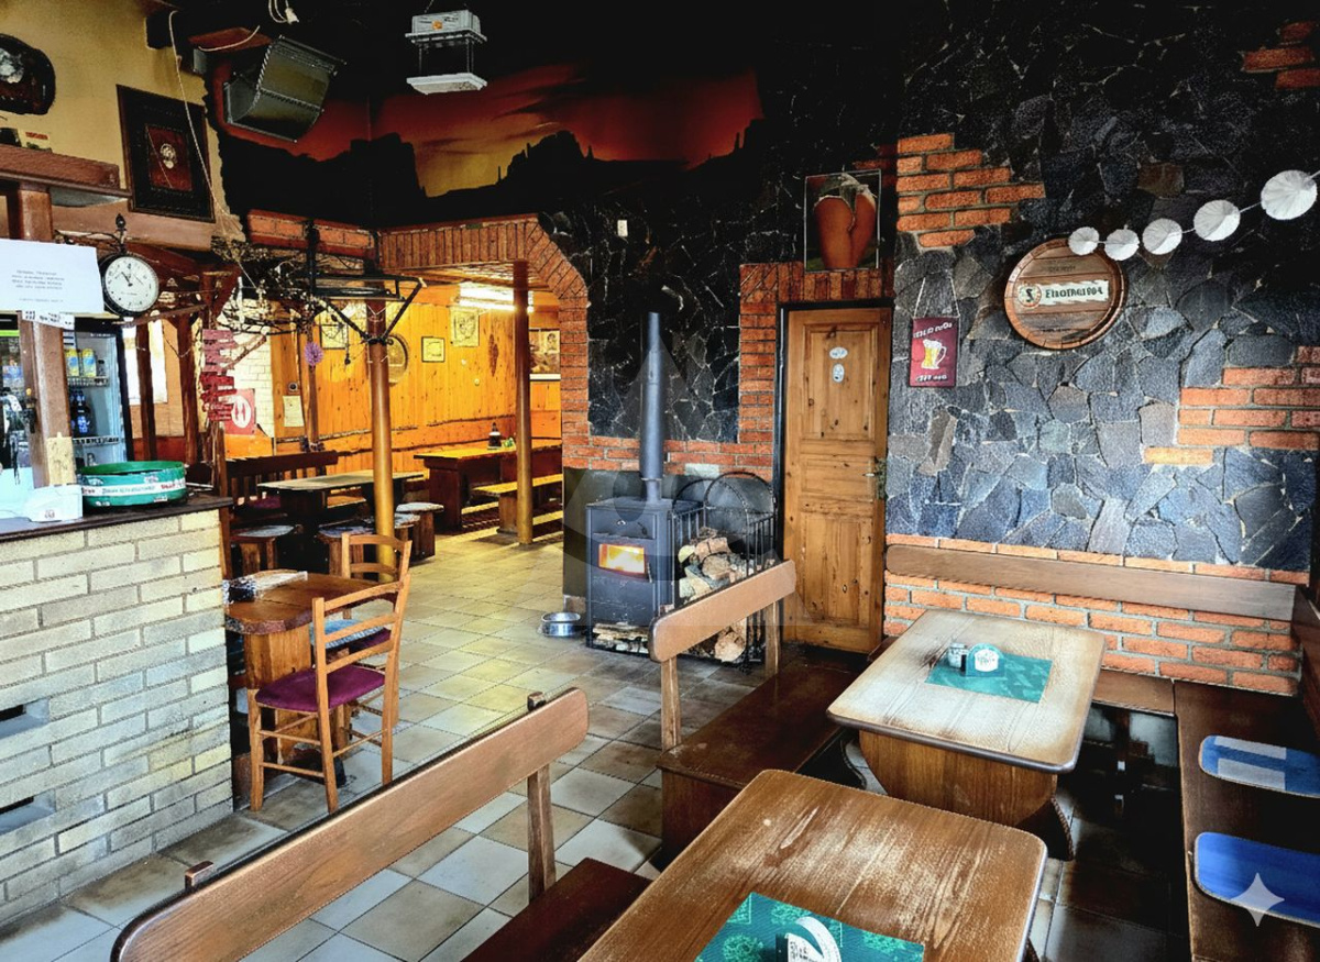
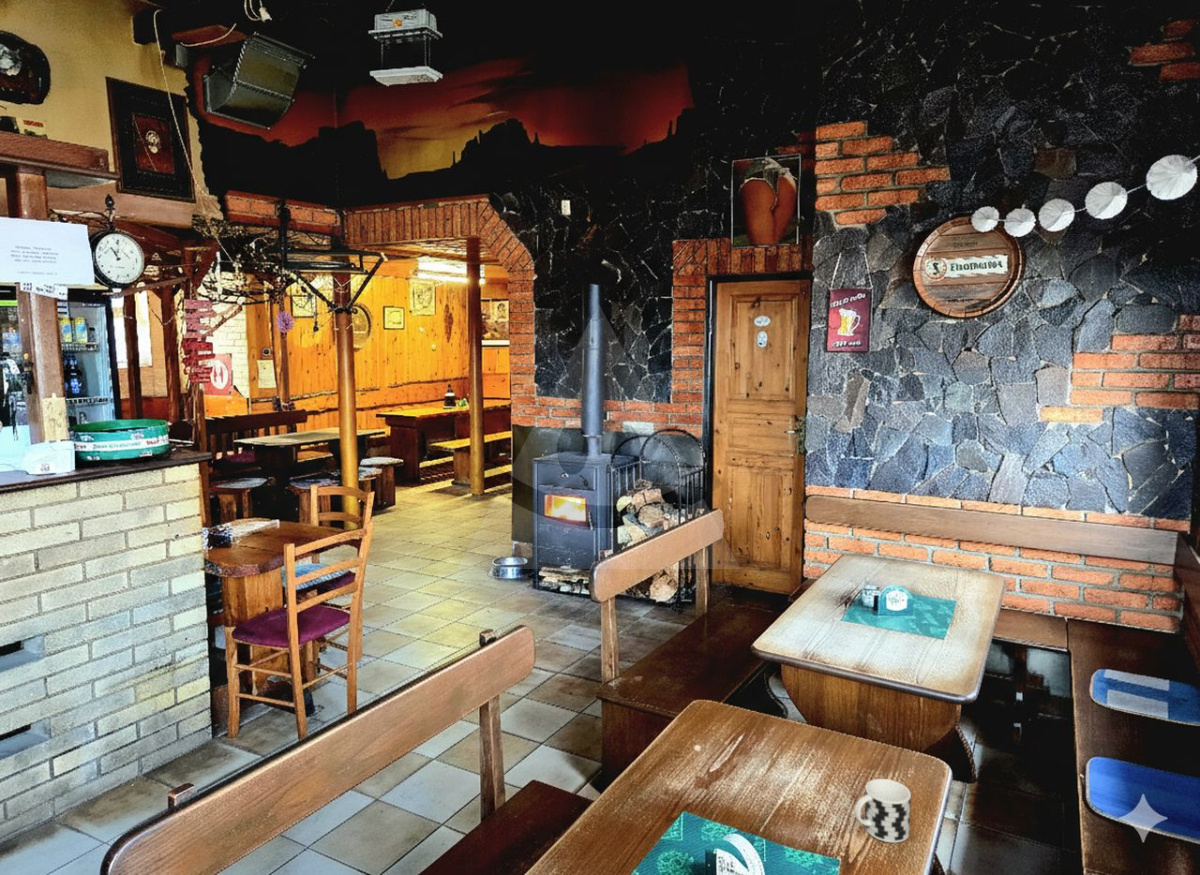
+ cup (881, 811)
